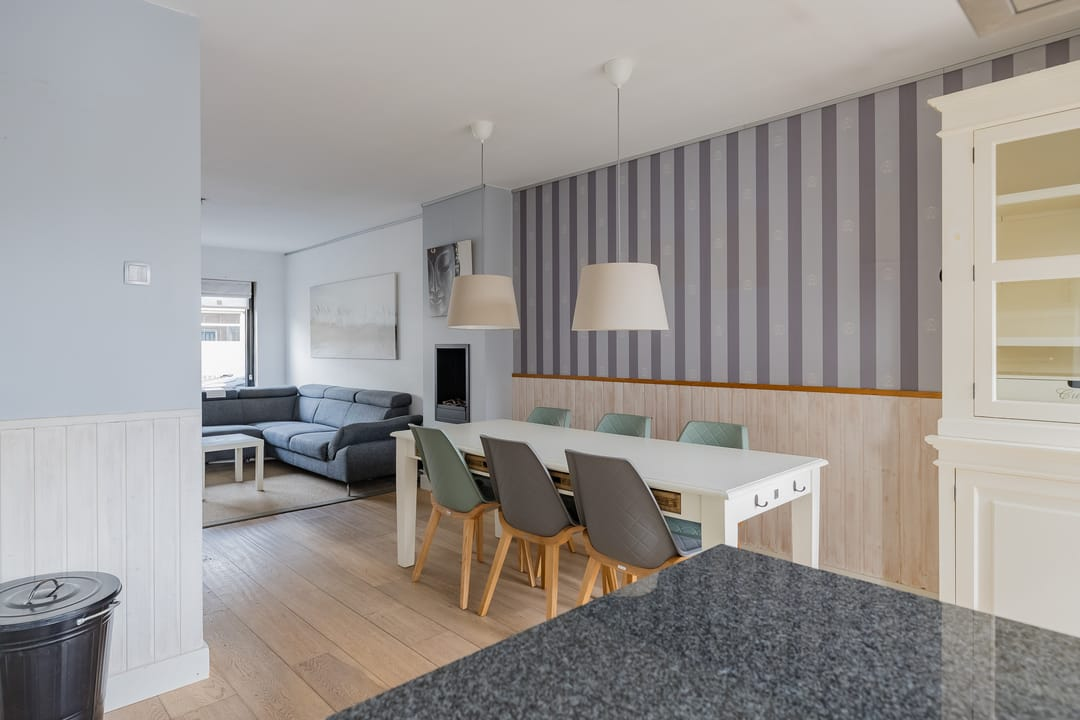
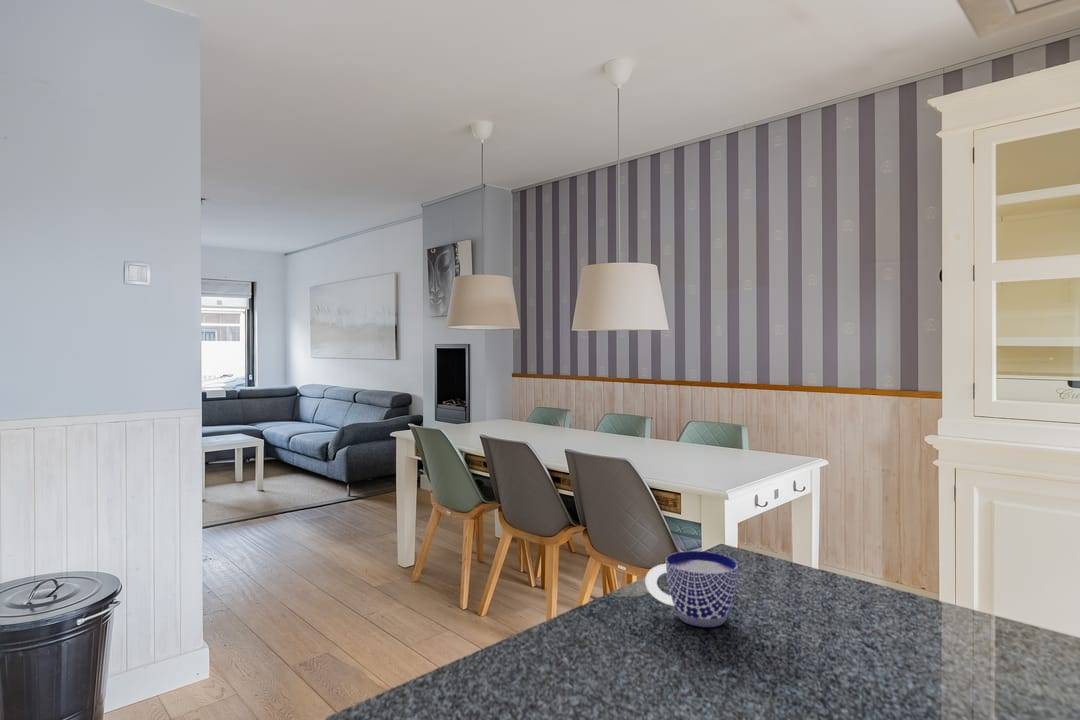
+ cup (690, 587)
